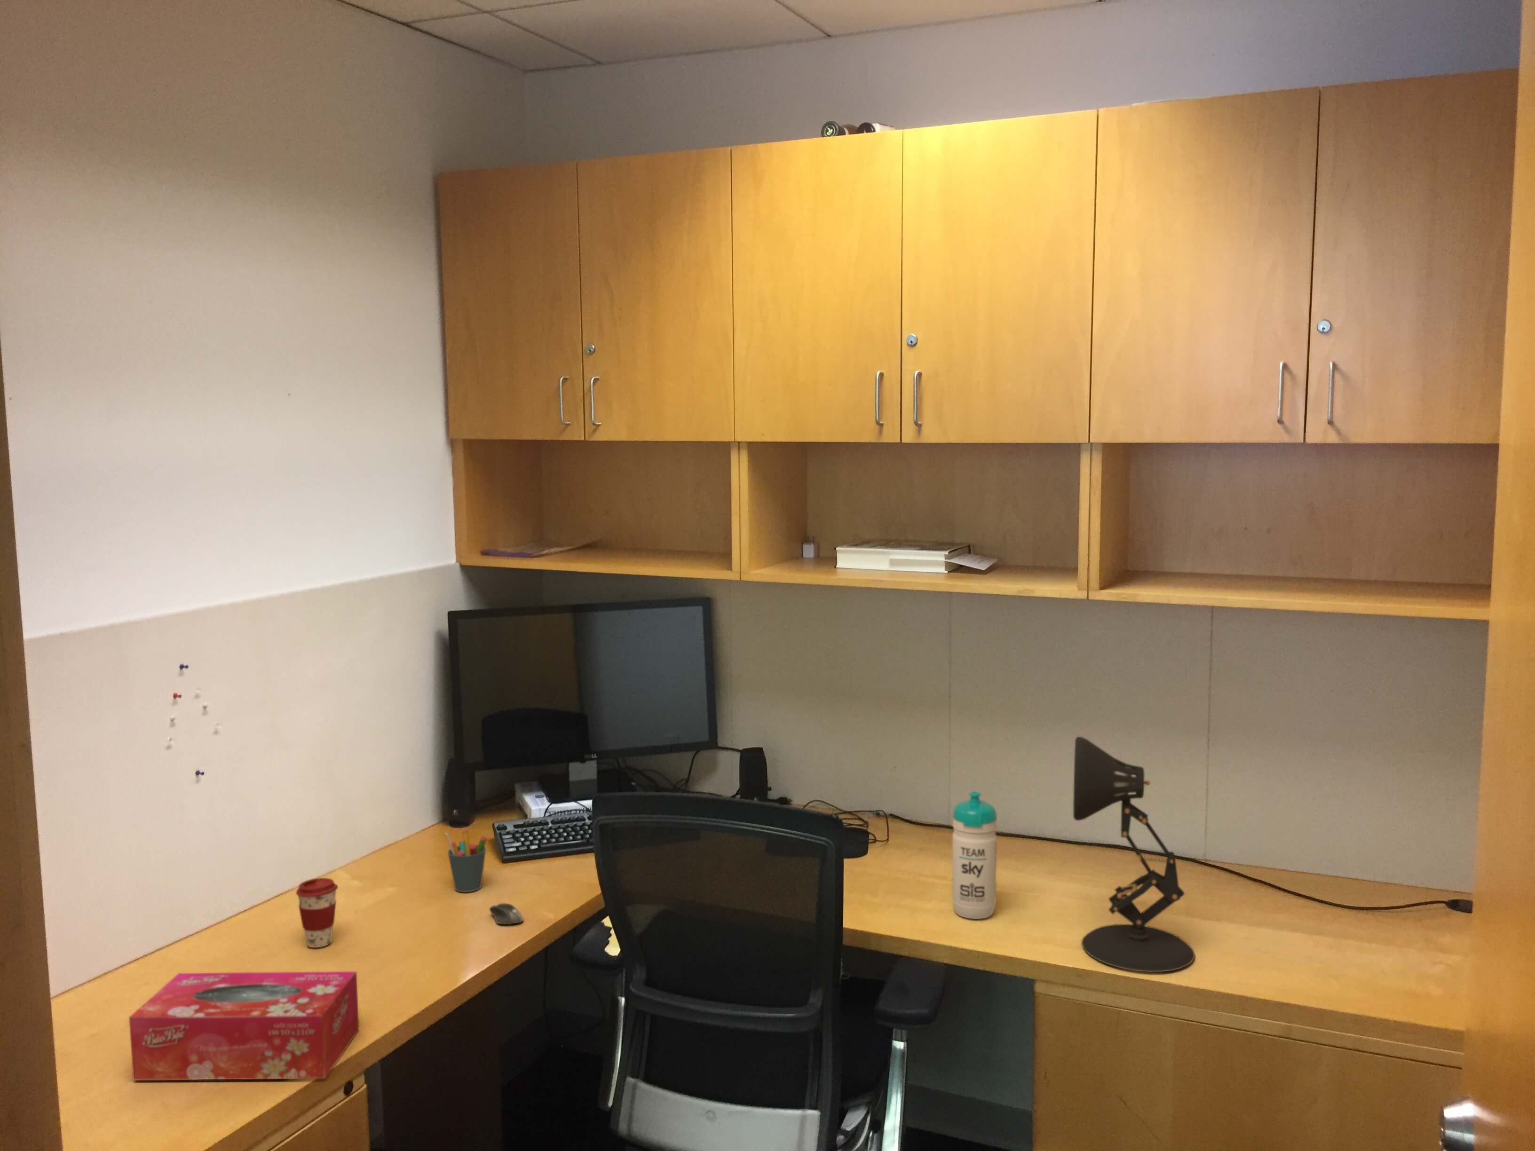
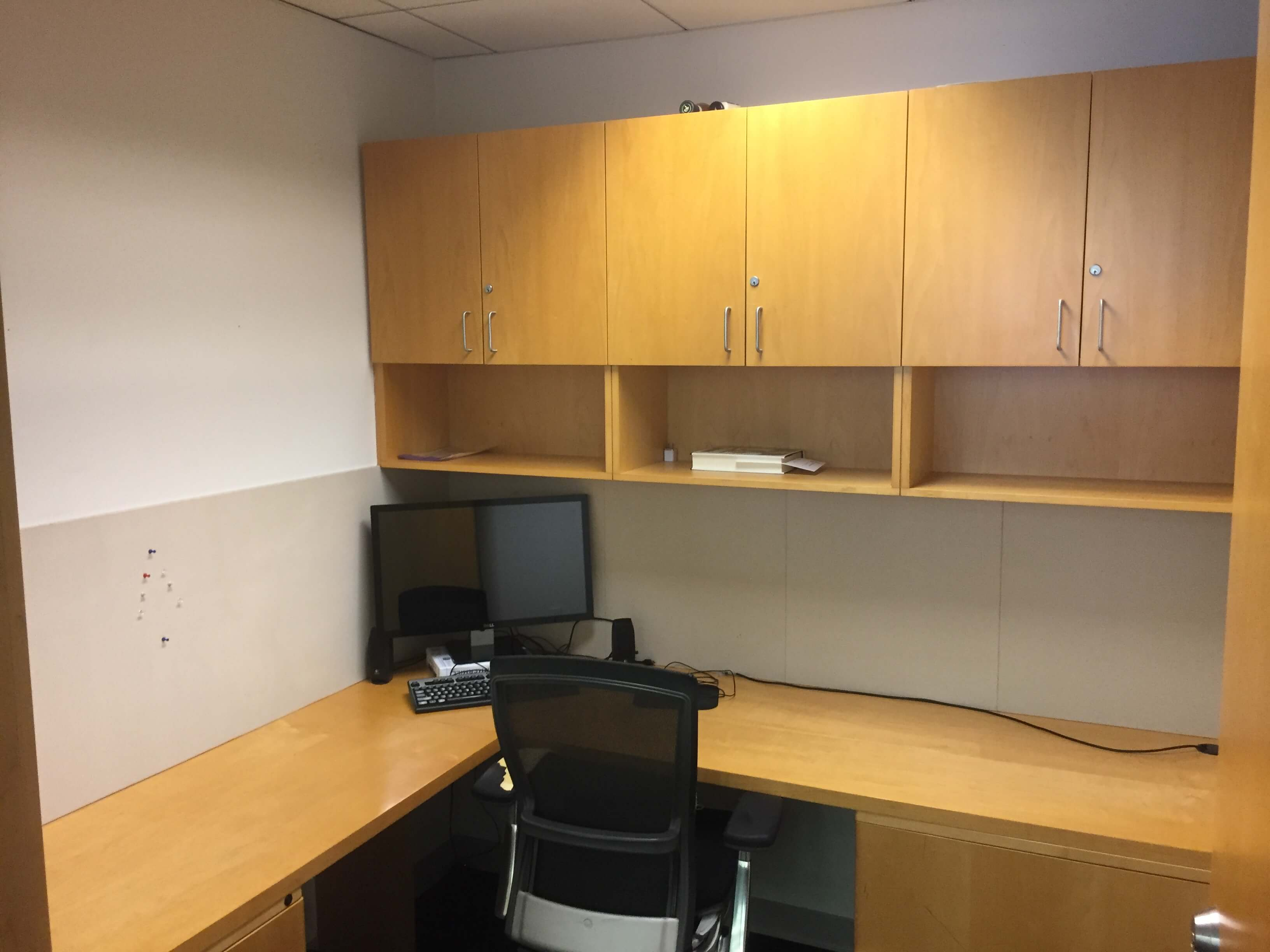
- coffee cup (318, 913)
- tissue box (249, 1024)
- desk lamp (1134, 845)
- pen holder (467, 858)
- computer mouse (505, 912)
- water bottle (974, 852)
